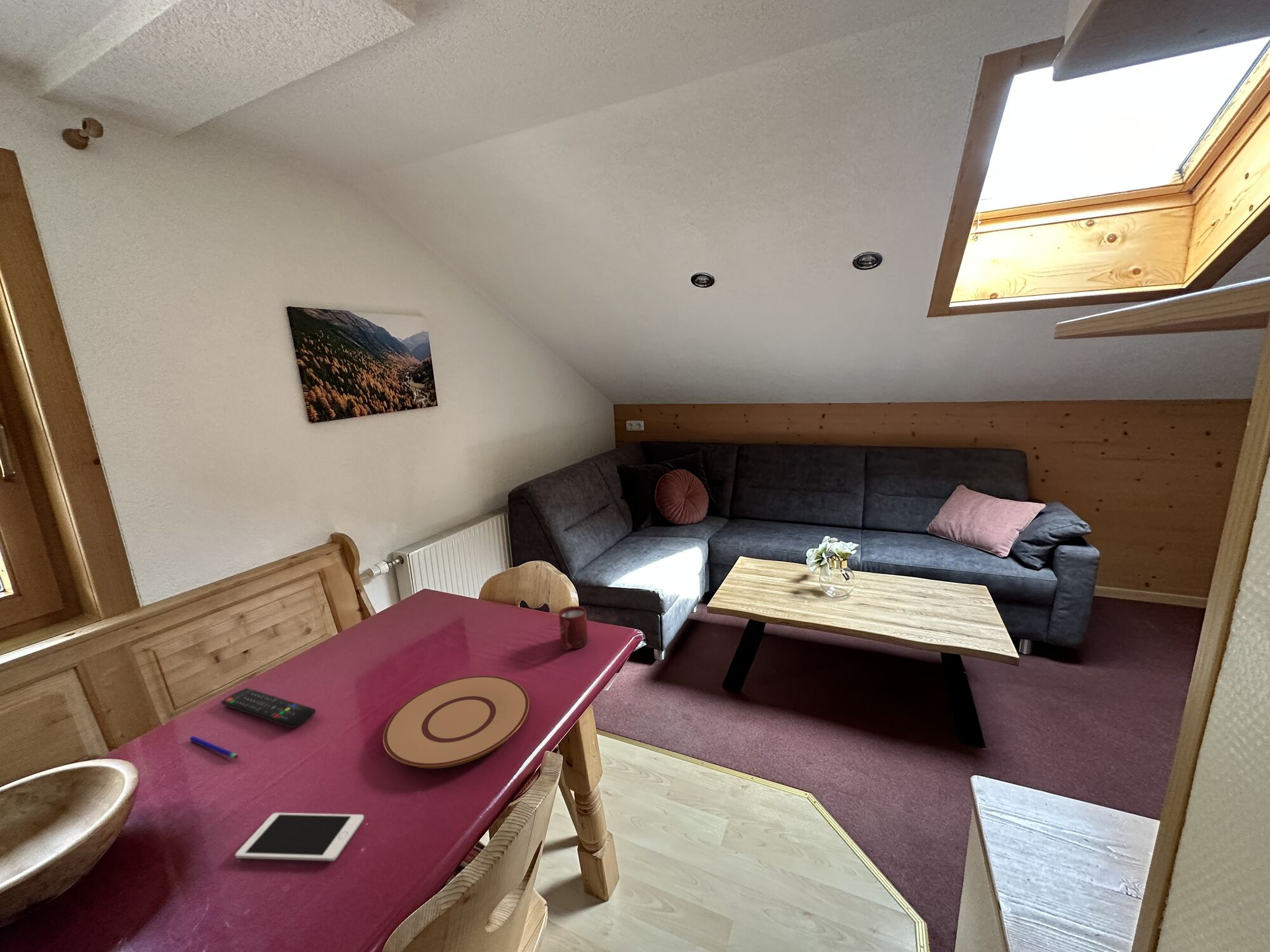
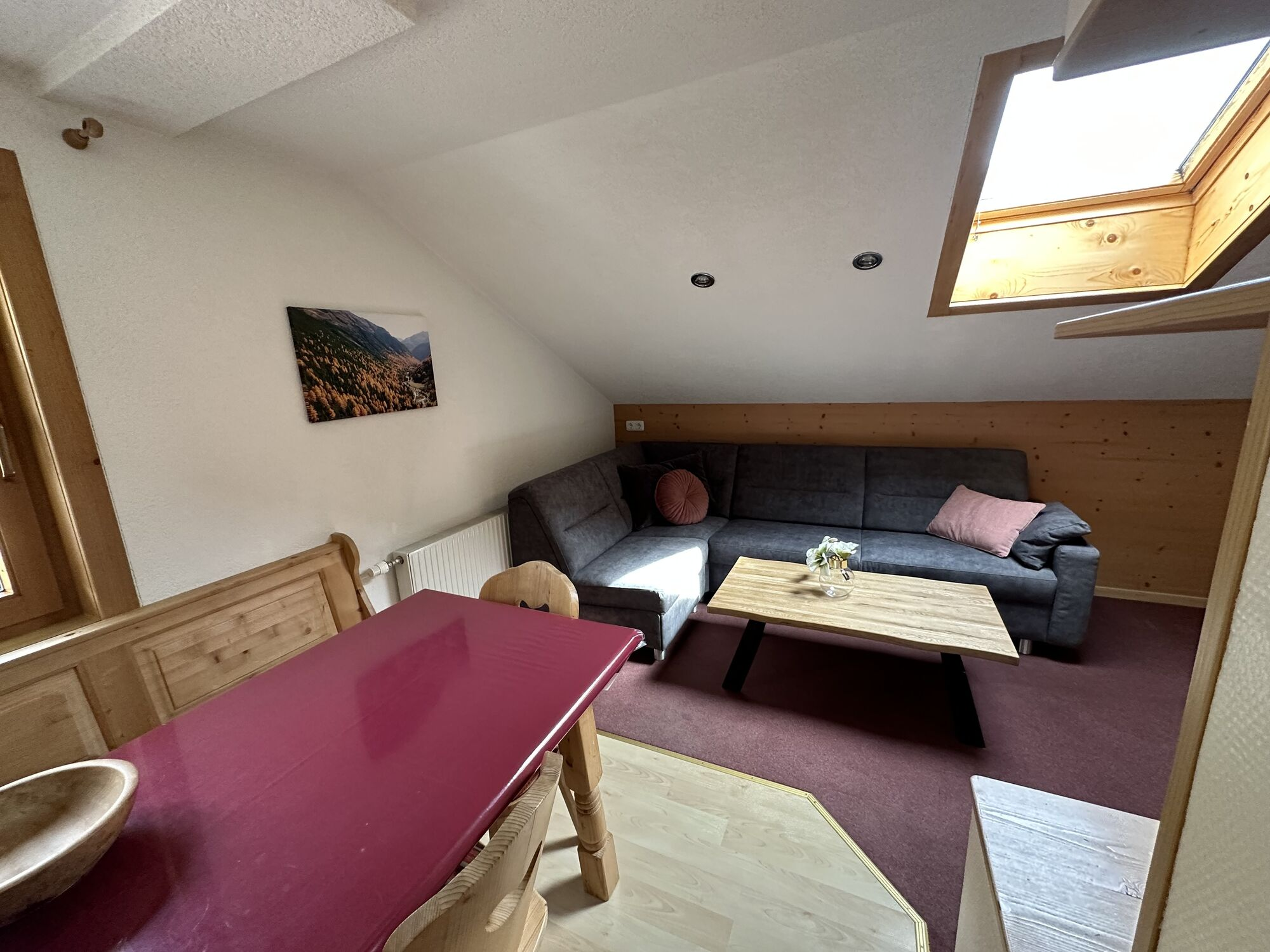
- pen (213, 747)
- remote control (267, 708)
- cup (571, 630)
- cell phone (302, 836)
- plate (459, 718)
